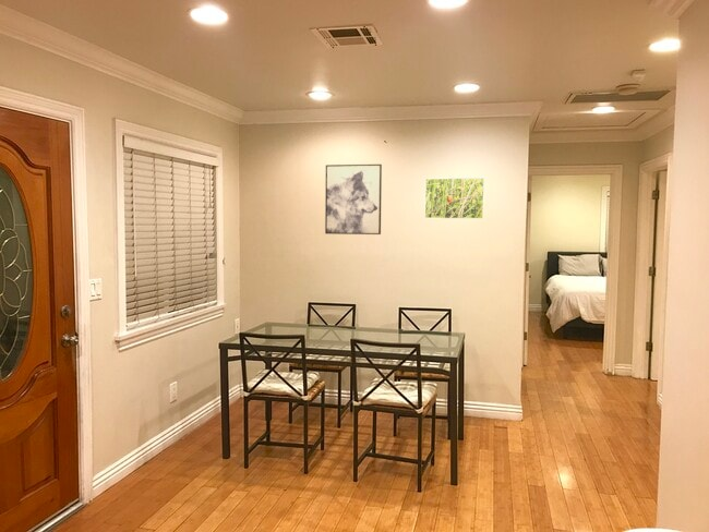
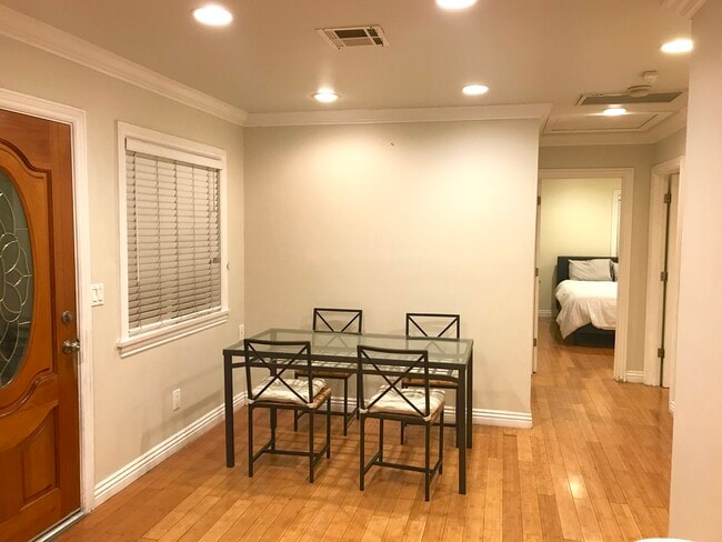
- wall art (352, 200)
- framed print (454, 198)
